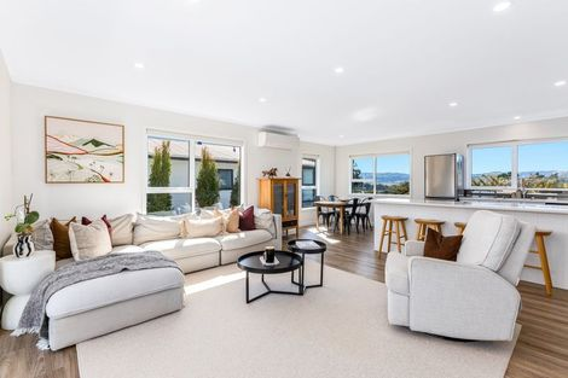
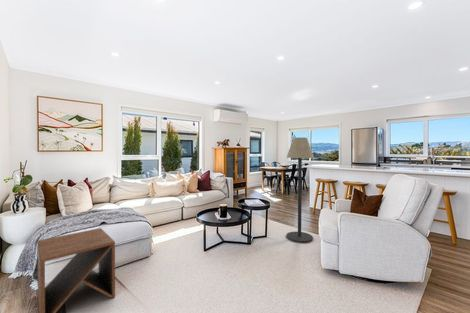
+ side table (76, 268)
+ floor lamp (299, 187)
